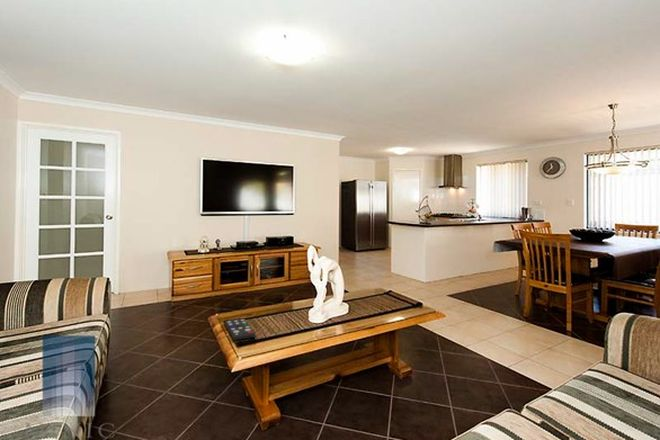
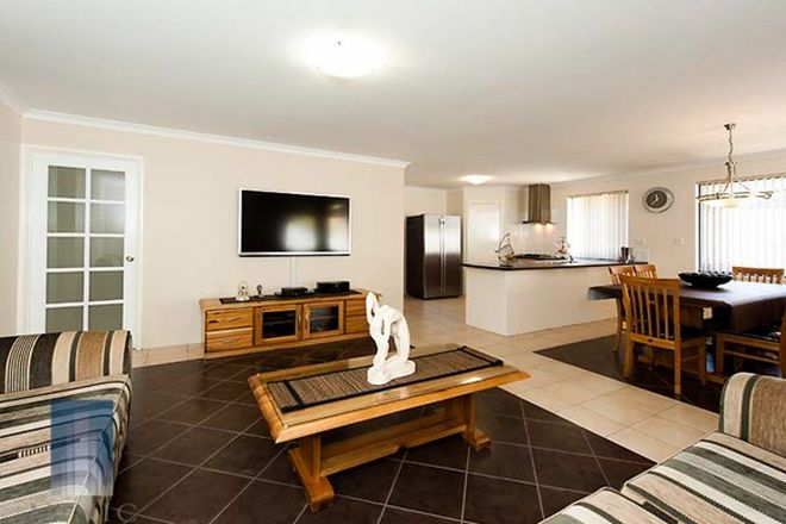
- remote control (239, 327)
